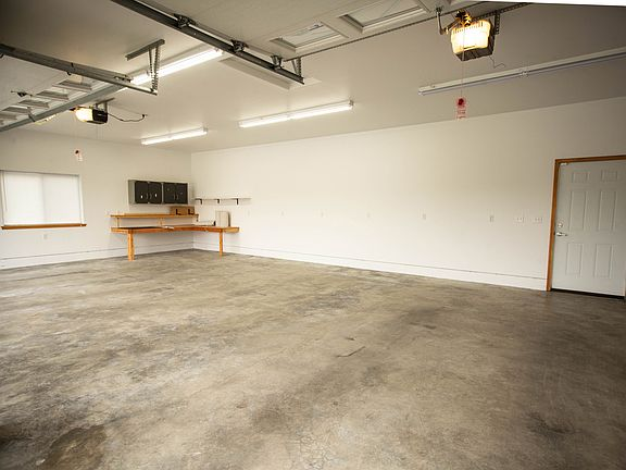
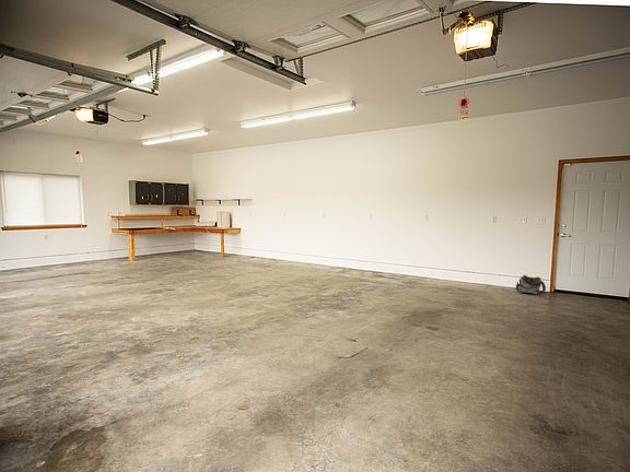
+ backpack (529, 284)
